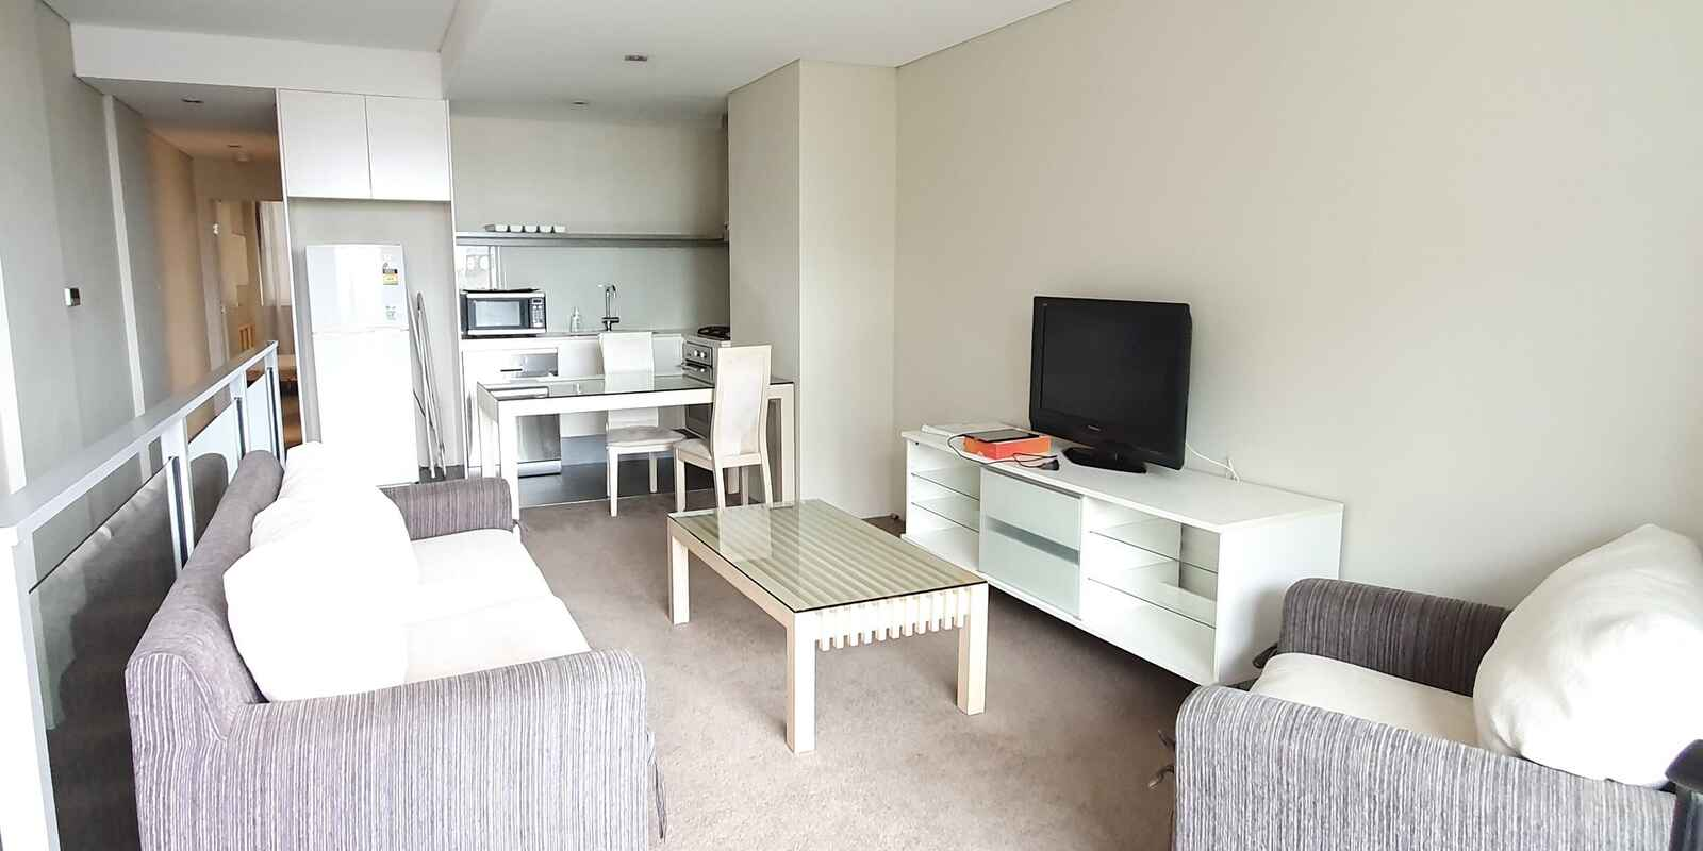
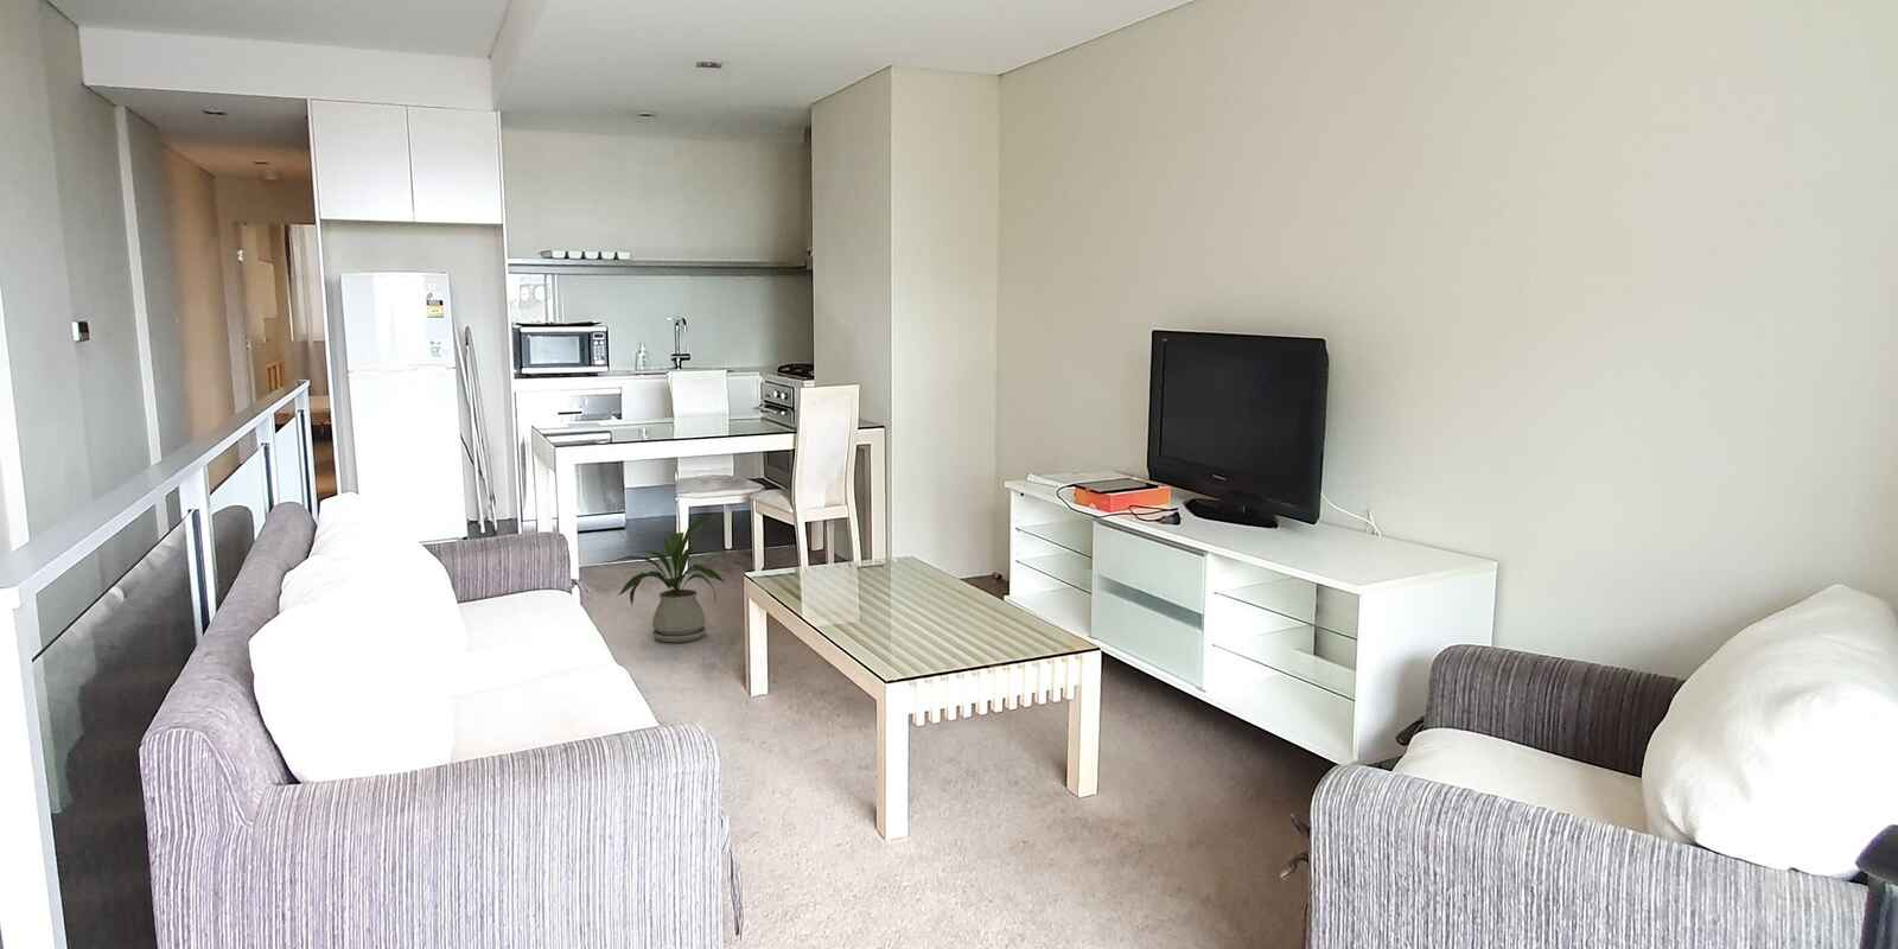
+ house plant (667, 577)
